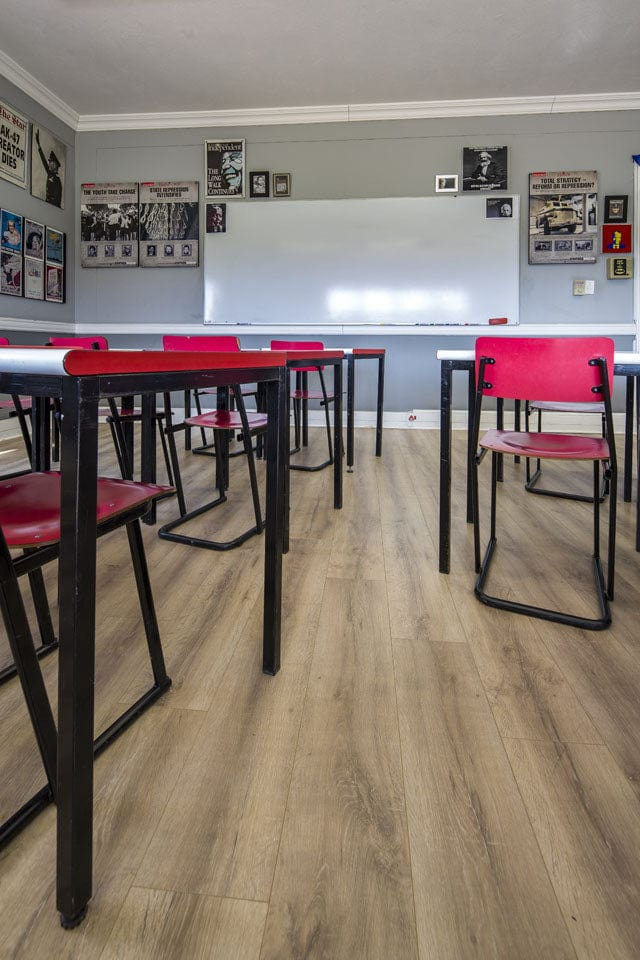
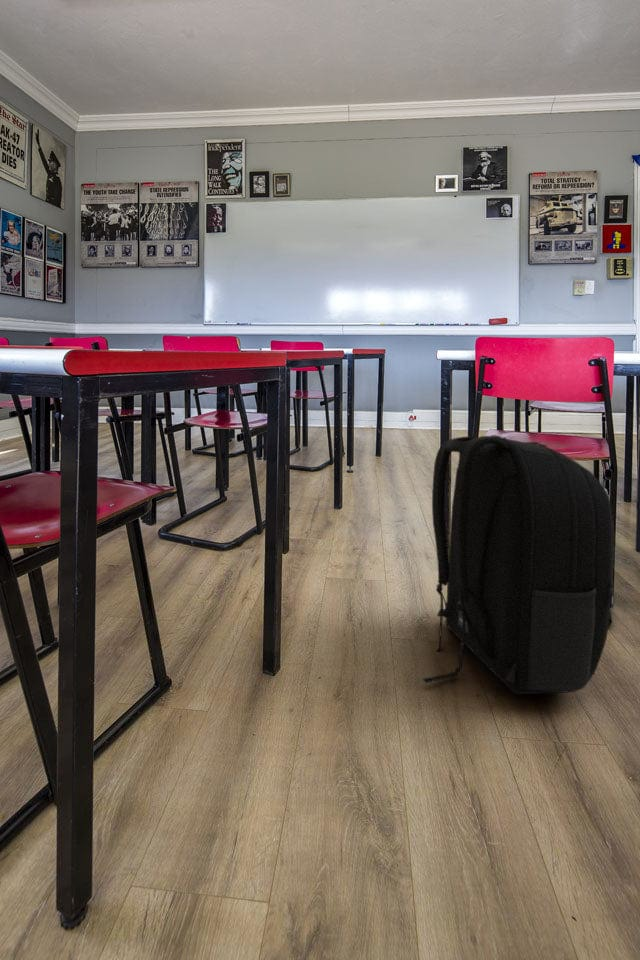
+ backpack (498, 549)
